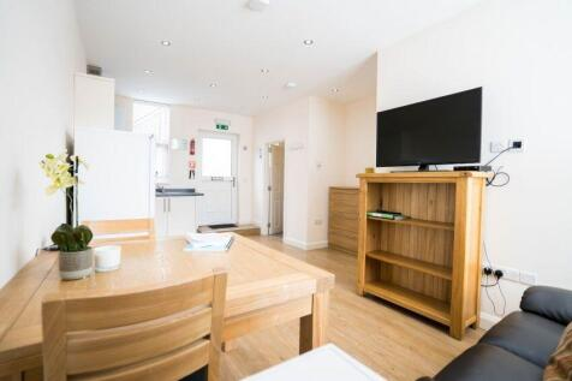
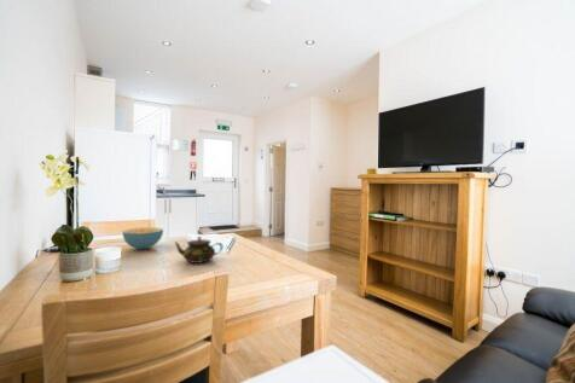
+ cereal bowl (143, 239)
+ teapot (198, 248)
